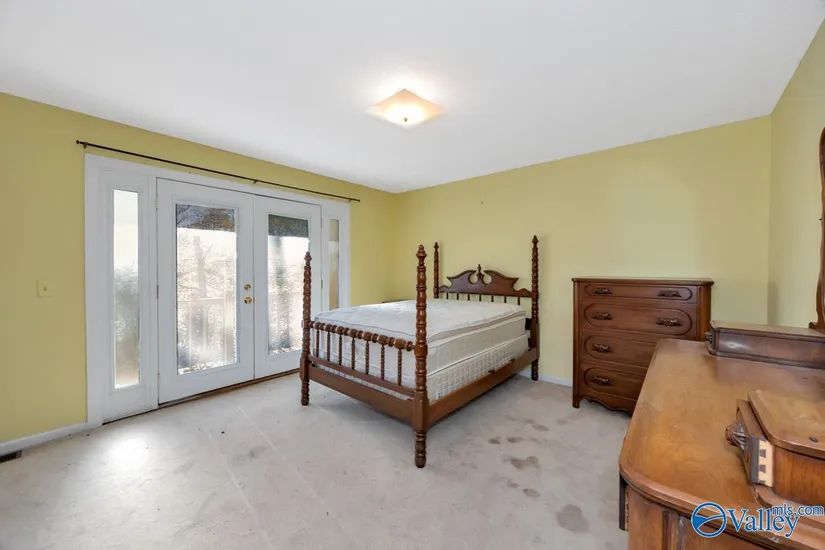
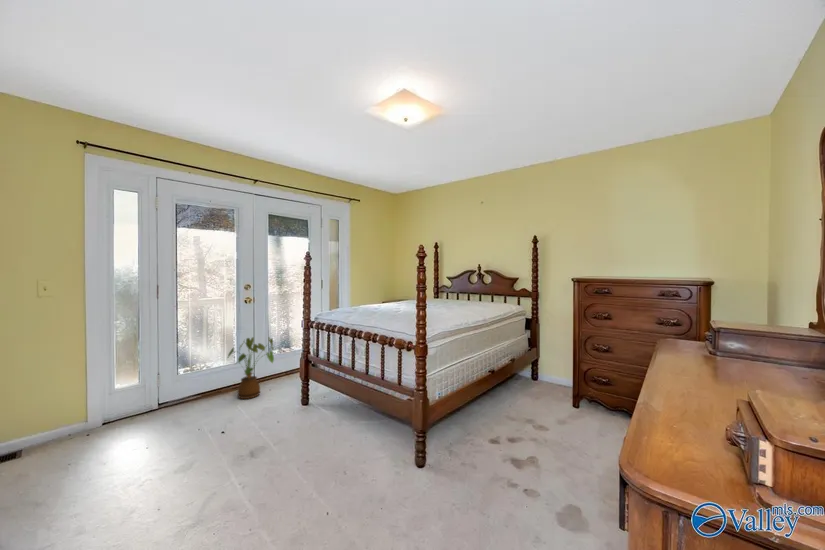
+ house plant (253, 367)
